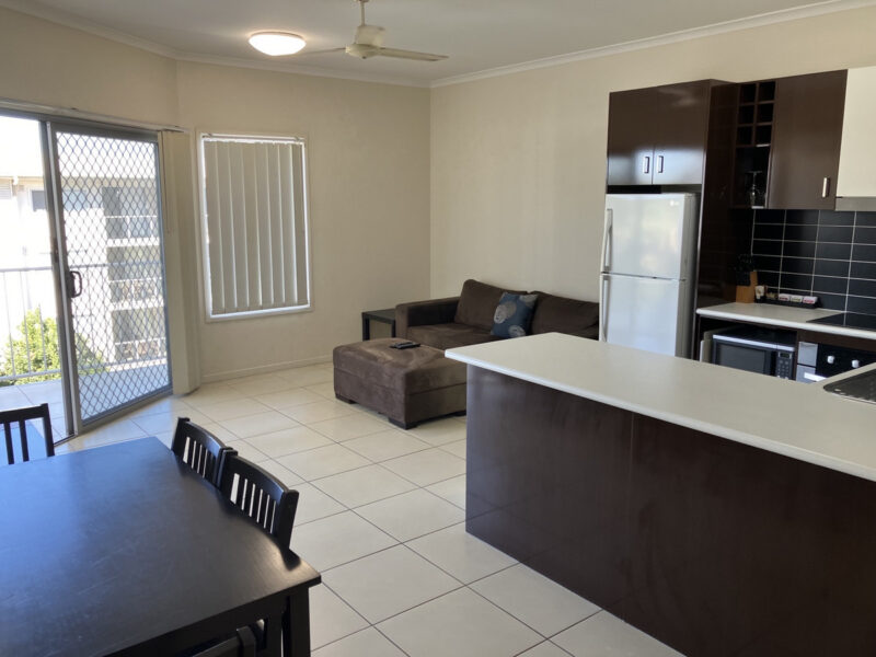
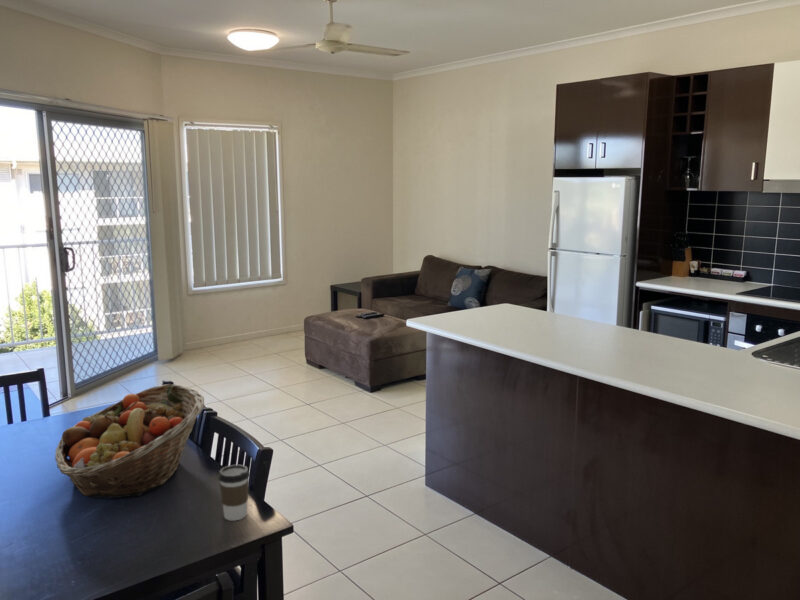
+ coffee cup (234, 492)
+ fruit basket (132, 436)
